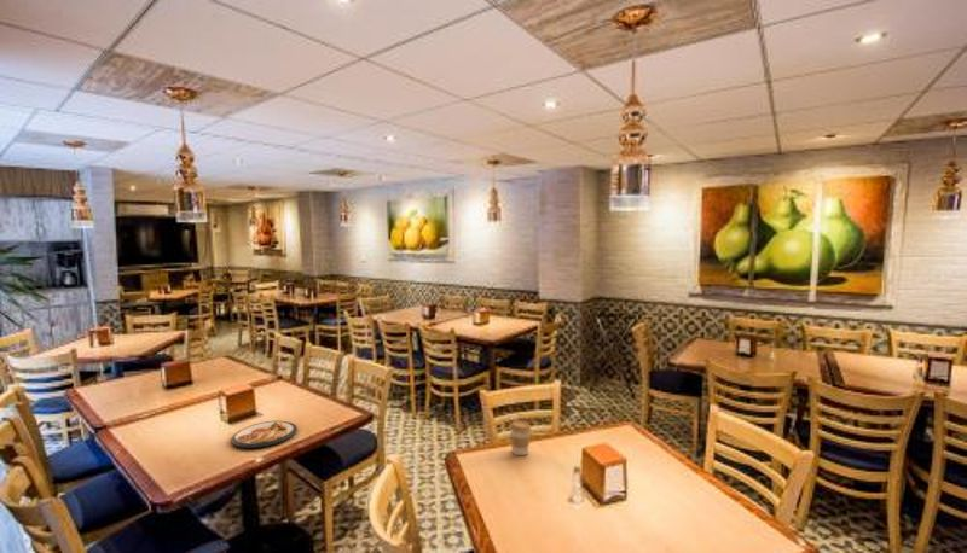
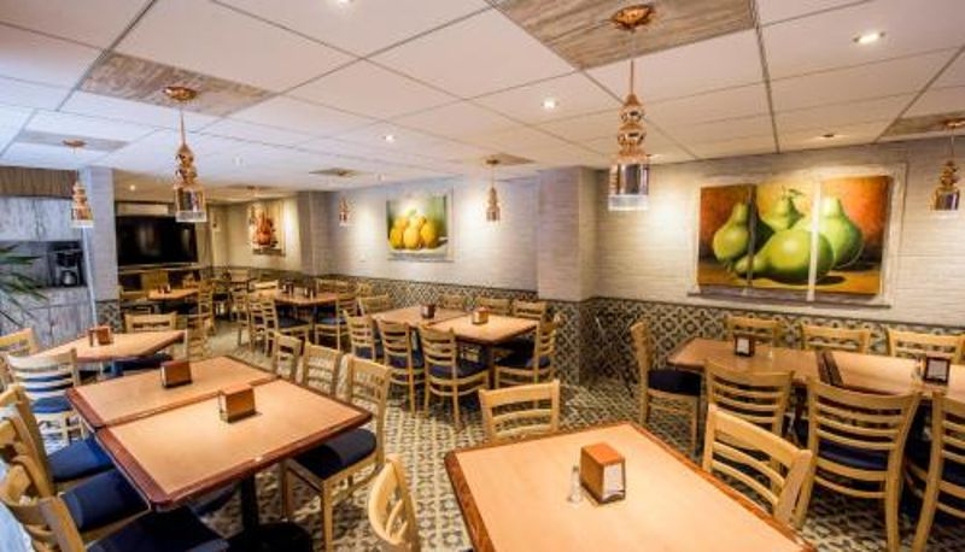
- dish (265, 431)
- coffee cup (520, 437)
